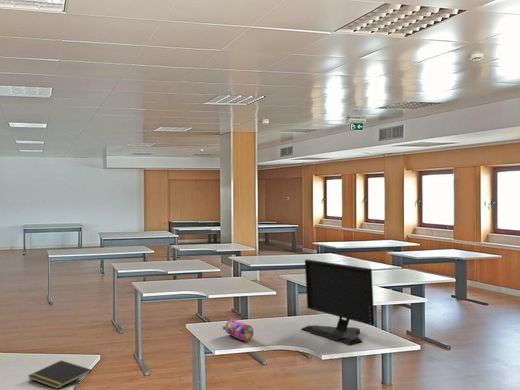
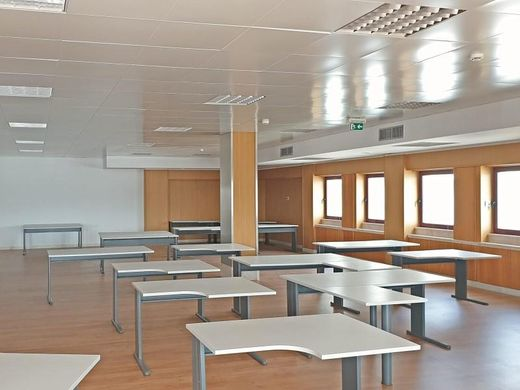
- pencil case (238, 329)
- computer monitor (340, 298)
- notepad (59, 373)
